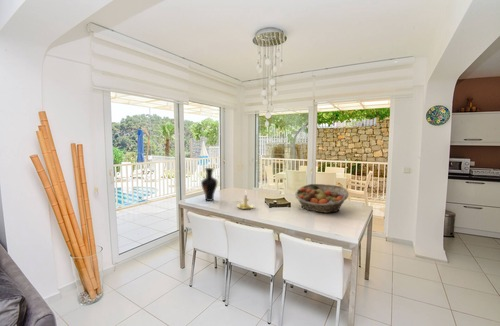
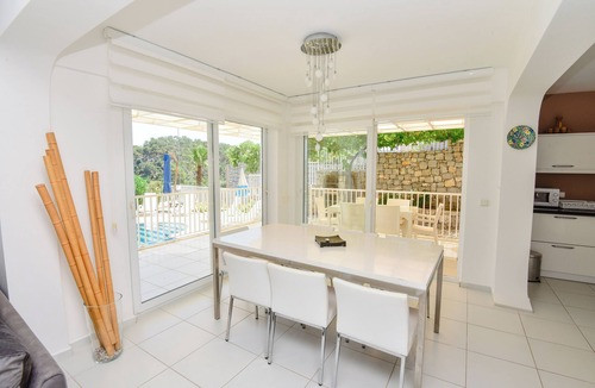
- candle holder (244, 199)
- vase (209, 184)
- fruit basket (320, 197)
